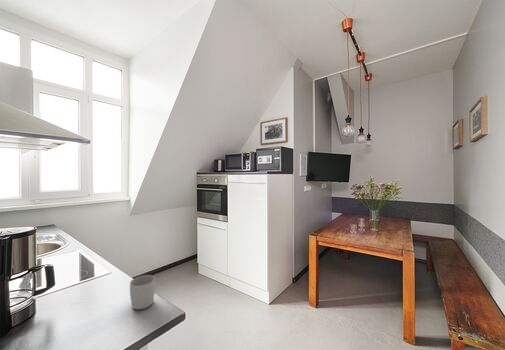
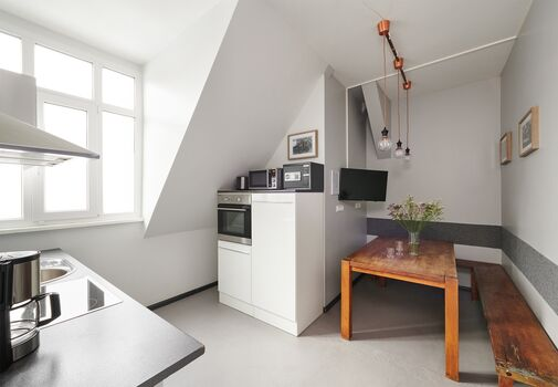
- mug (140, 290)
